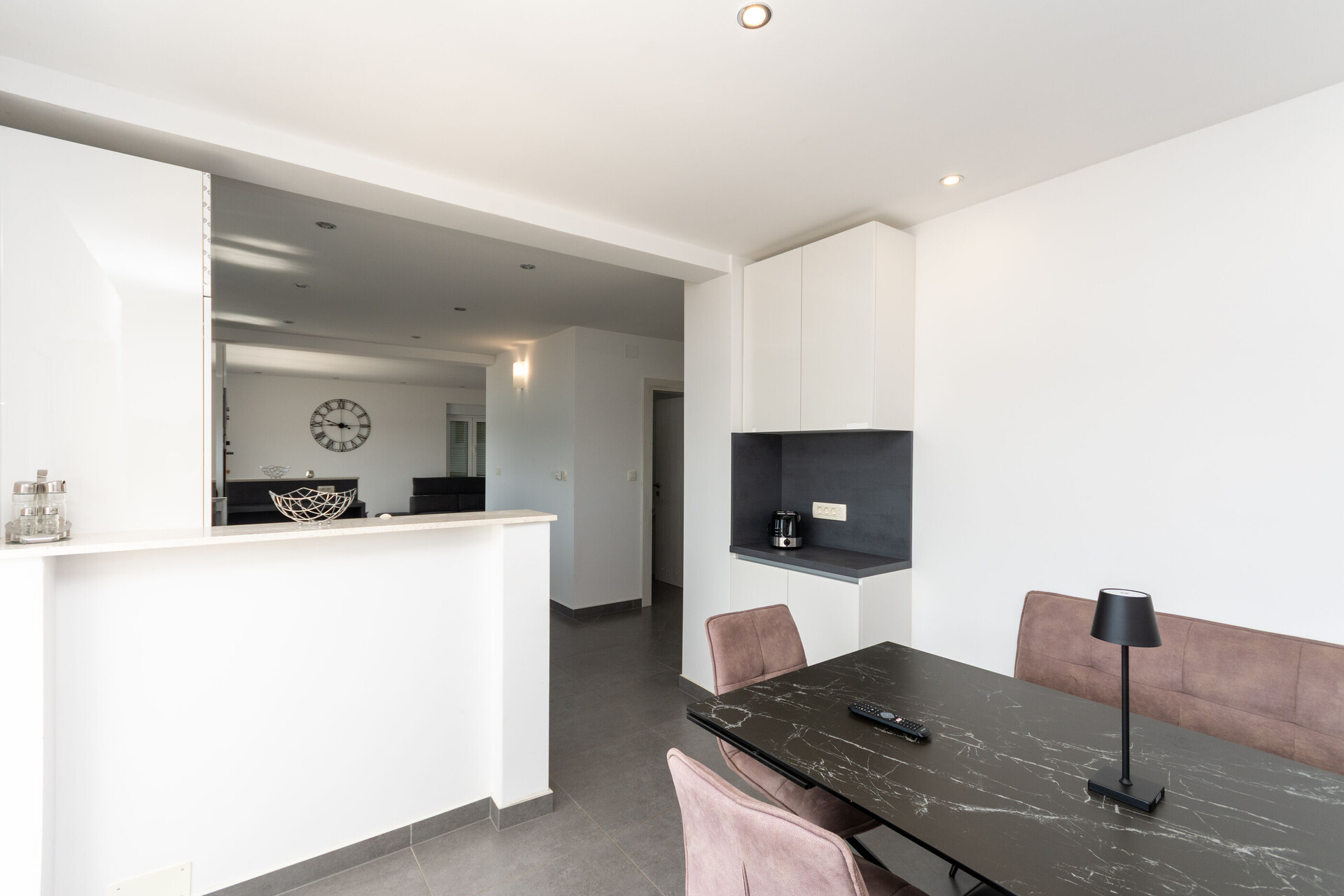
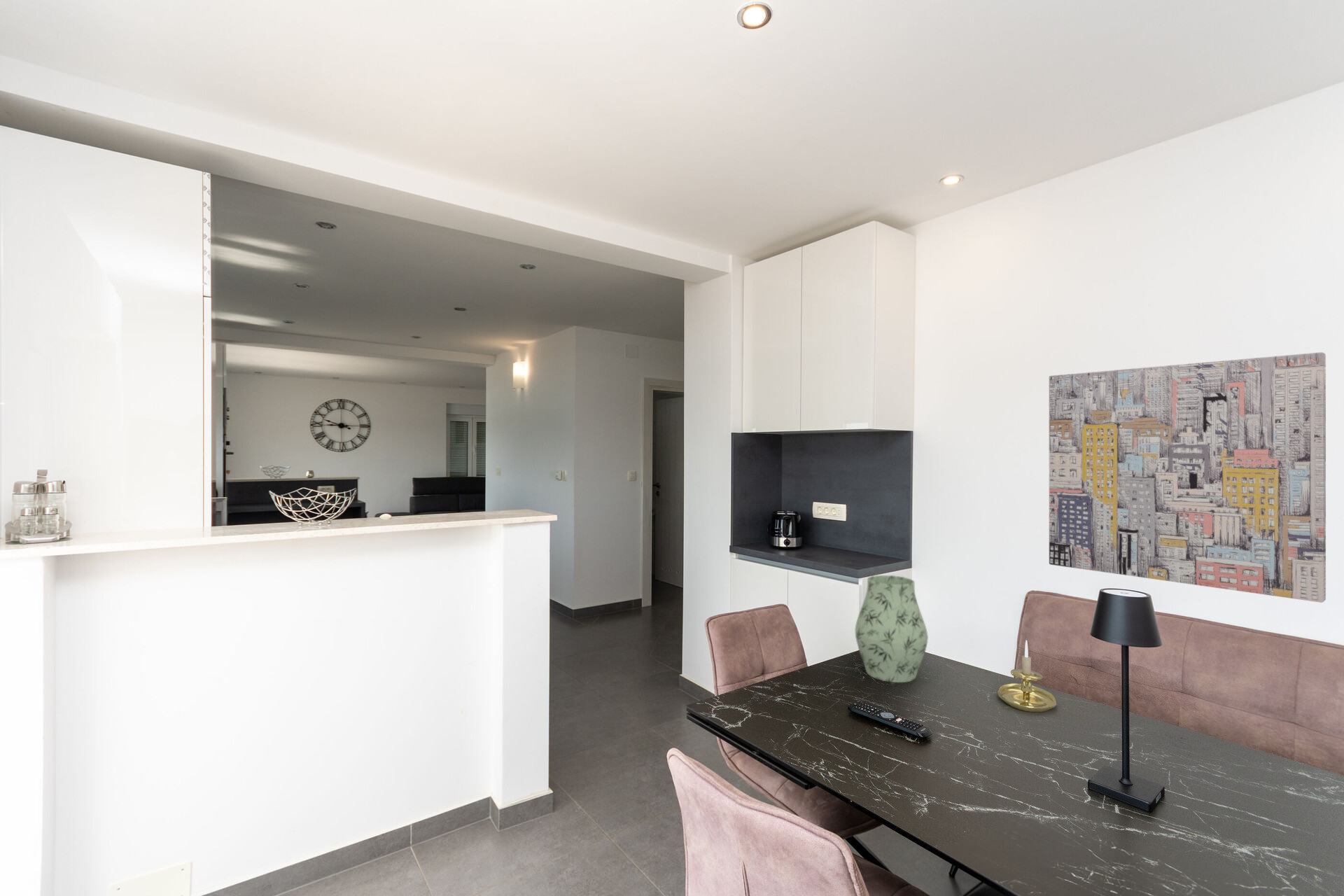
+ candle holder (1026, 669)
+ wall art (1168, 472)
+ vase (890, 626)
